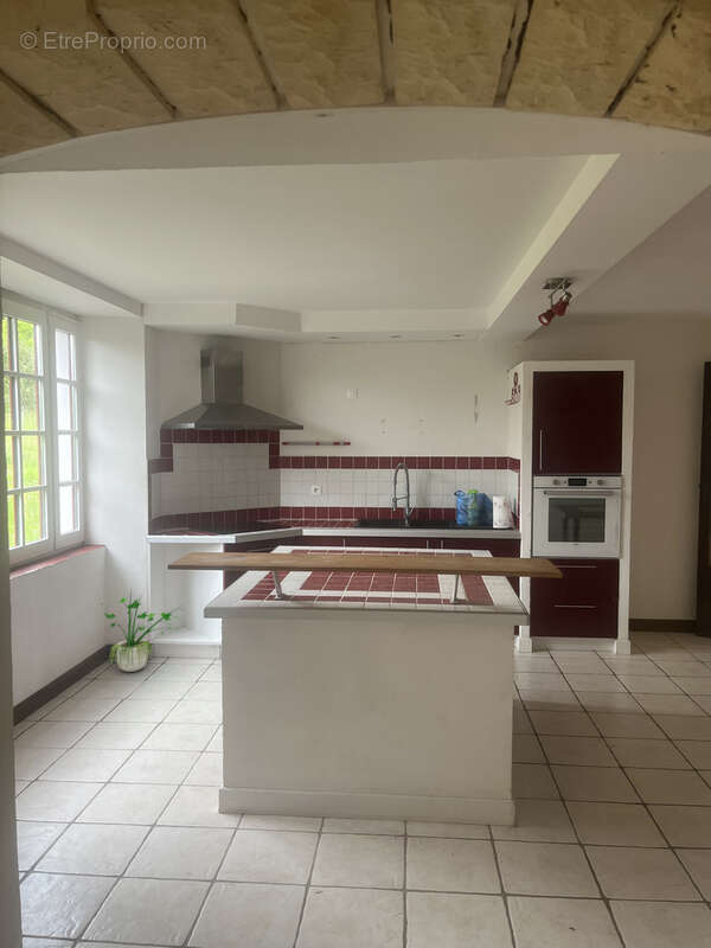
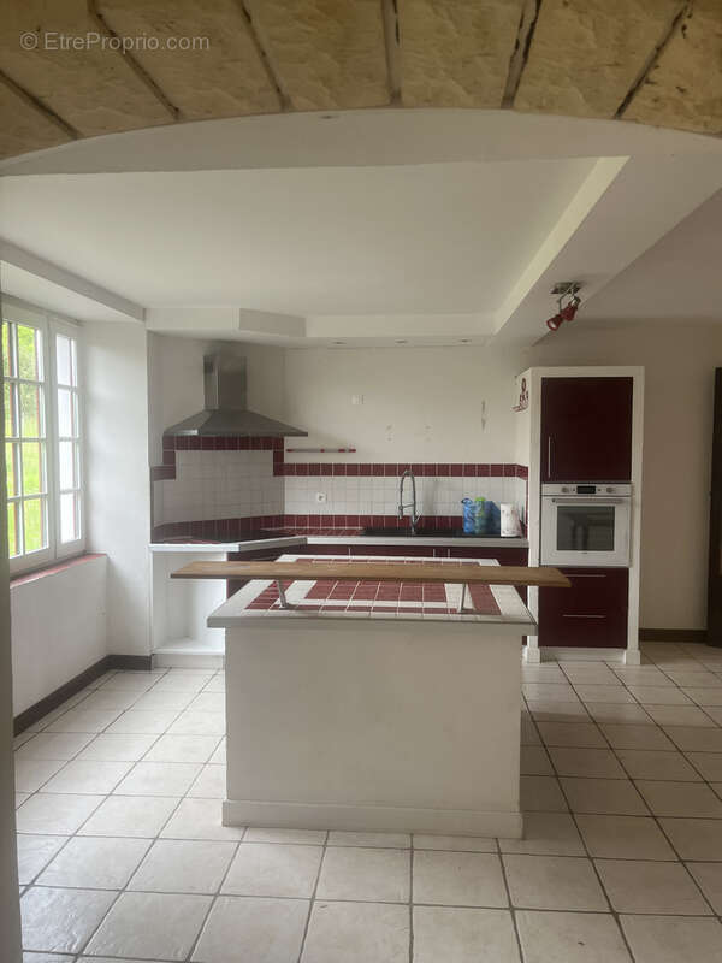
- potted plant (146, 626)
